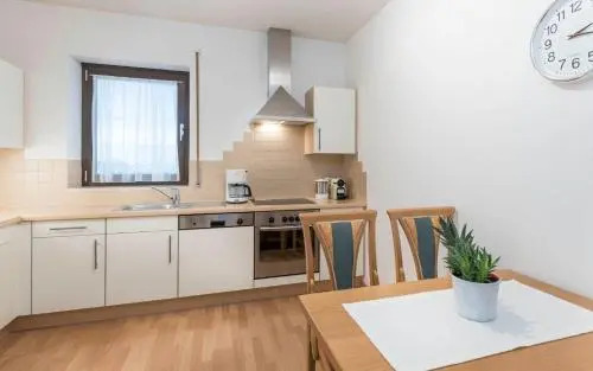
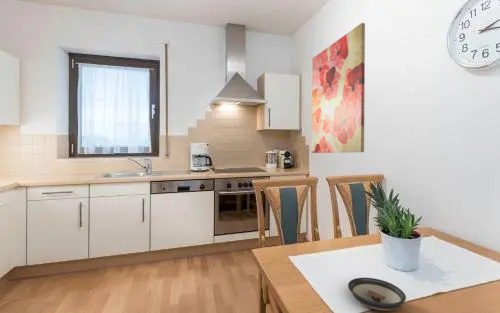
+ wall art (334, 98)
+ saucer (375, 295)
